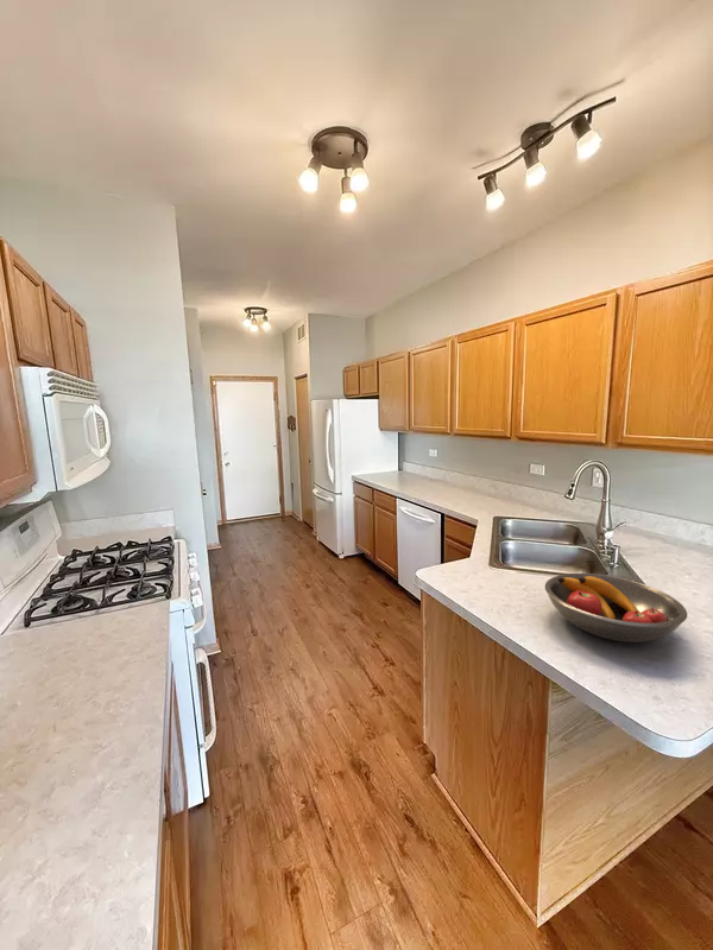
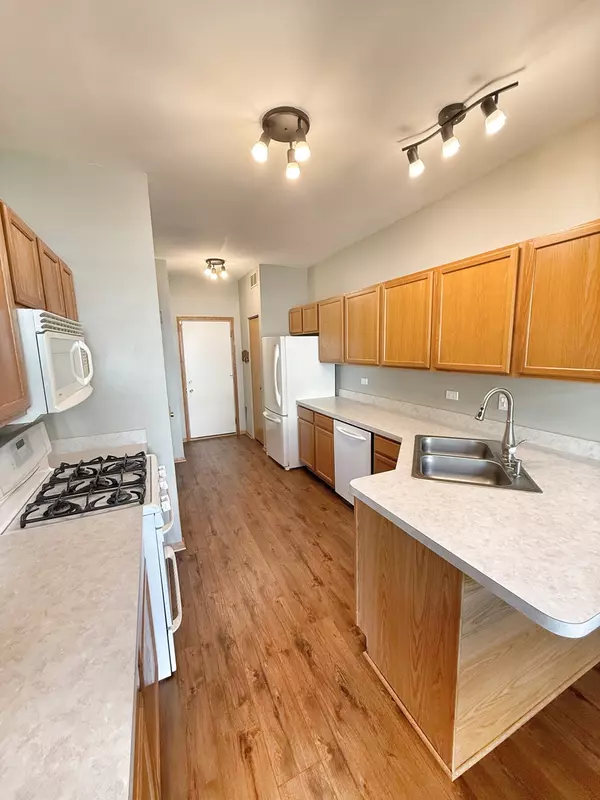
- fruit bowl (608, 607)
